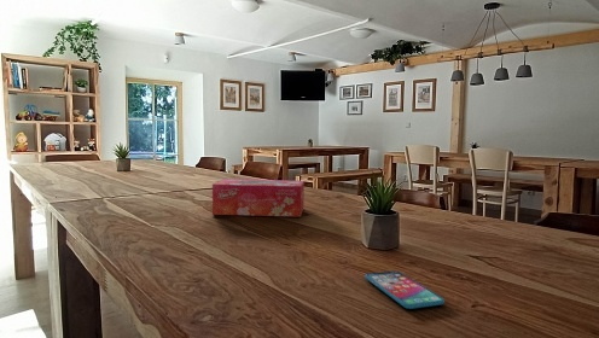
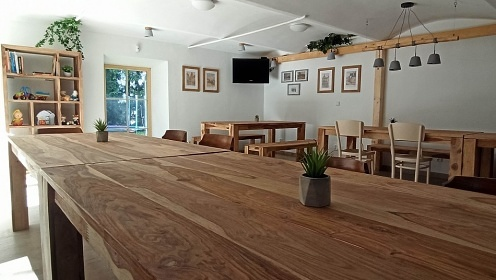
- tissue box (260, 197)
- smartphone (401, 287)
